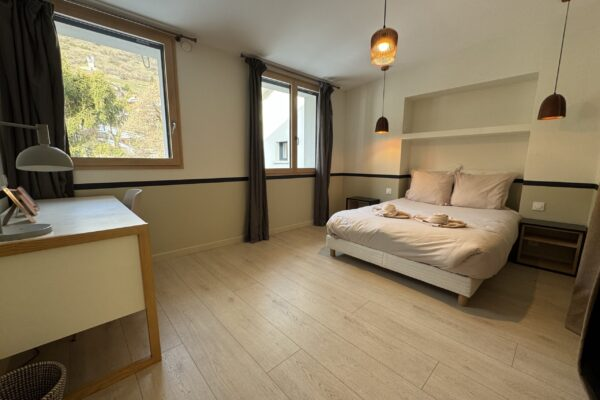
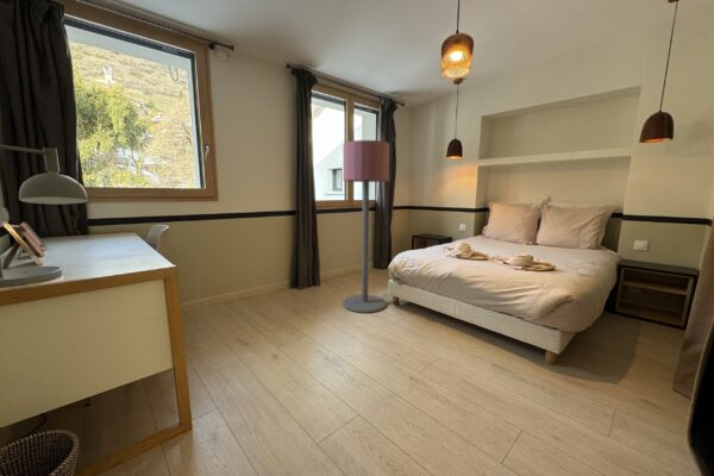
+ floor lamp (365, 227)
